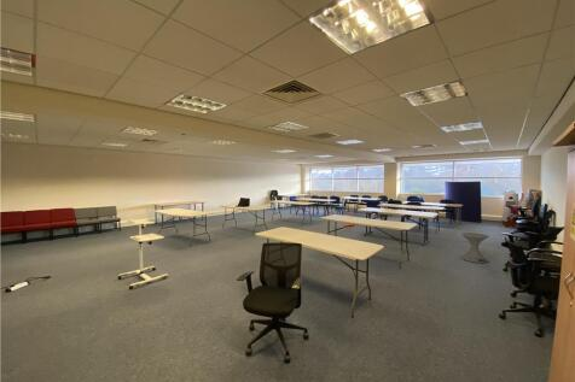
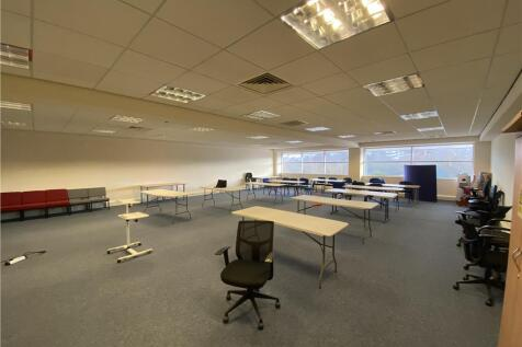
- side table (474, 246)
